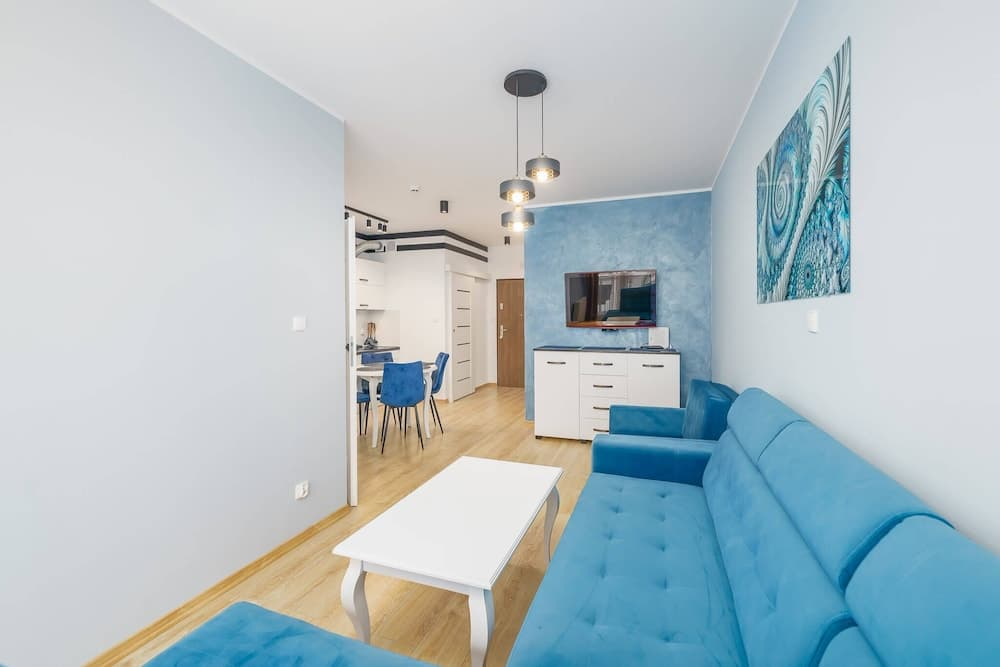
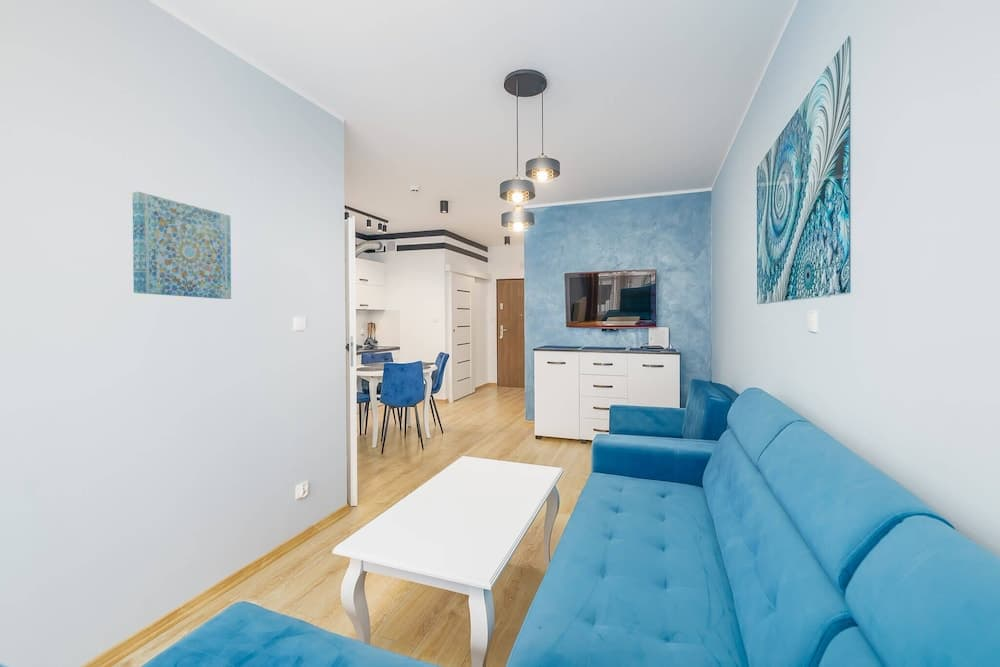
+ wall art (186, 250)
